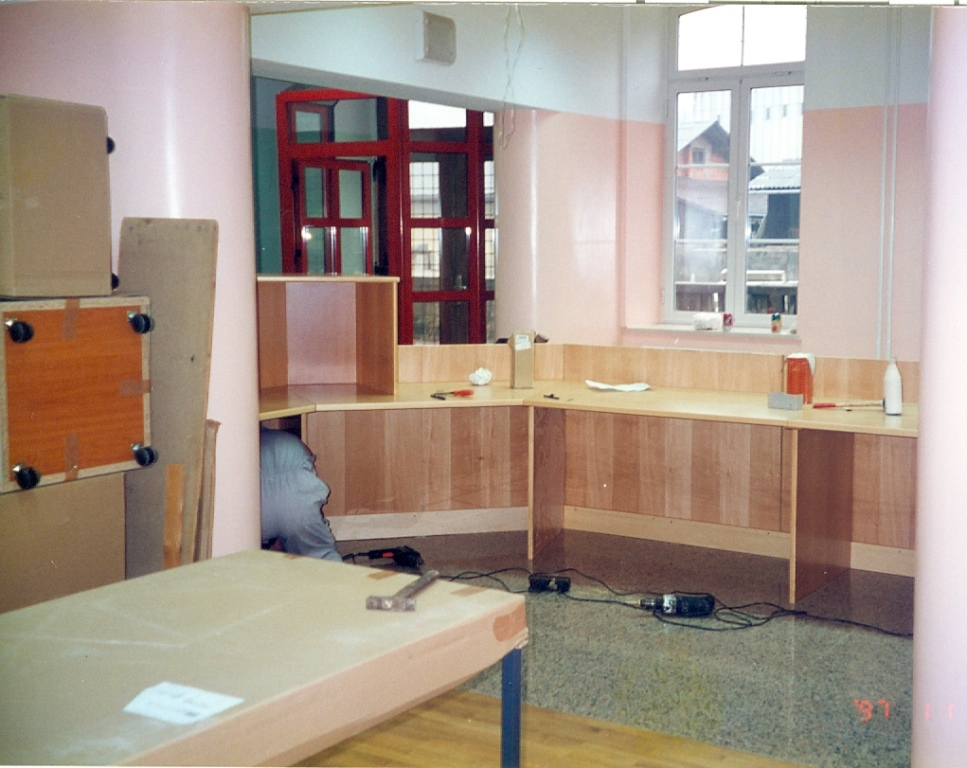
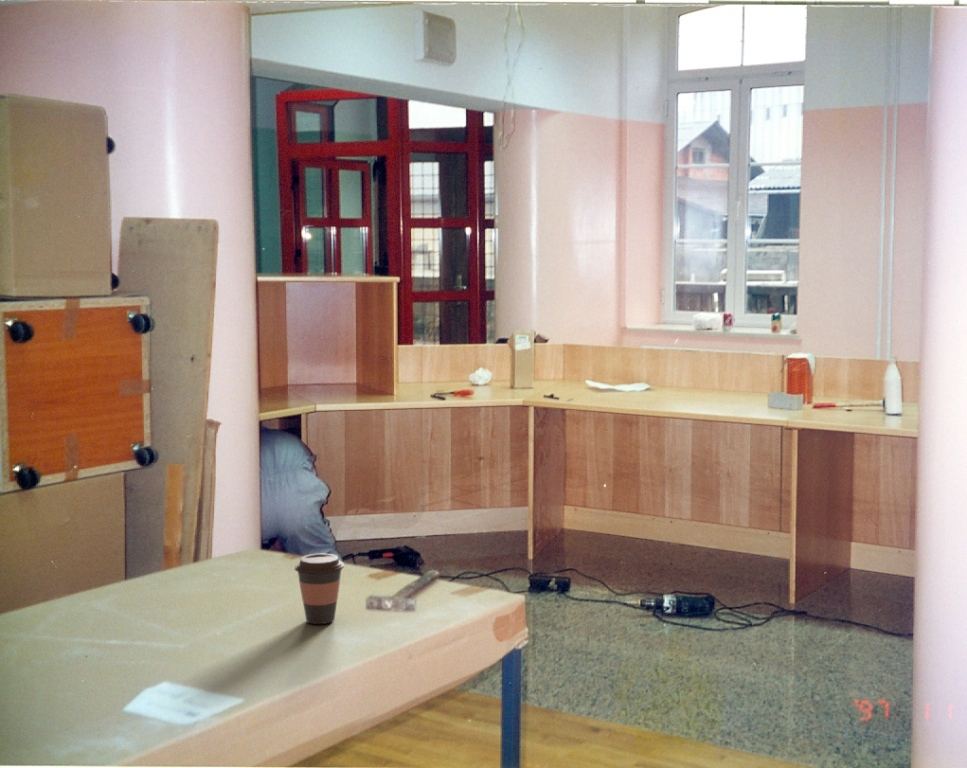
+ coffee cup (319, 589)
